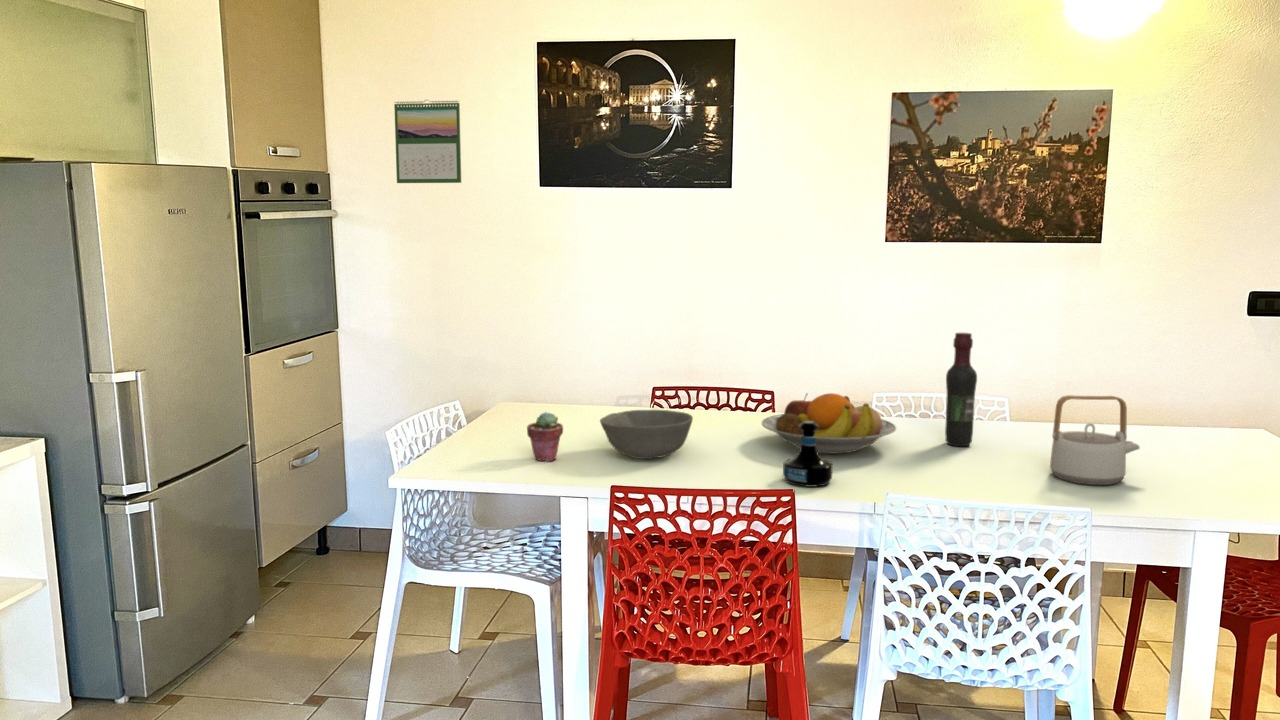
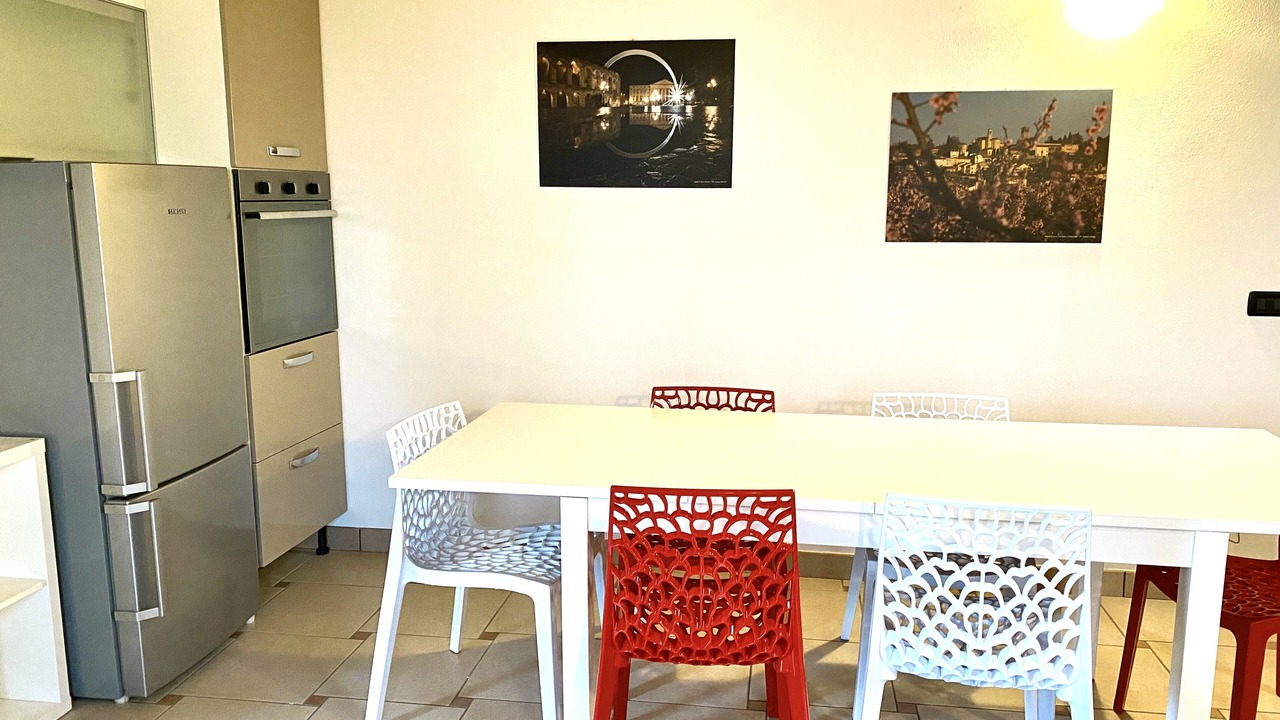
- wine bottle (960, 389)
- teapot (1096, 437)
- calendar (427, 141)
- tequila bottle (808, 451)
- potted succulent (545, 435)
- bowl (646, 435)
- fruit bowl (828, 418)
